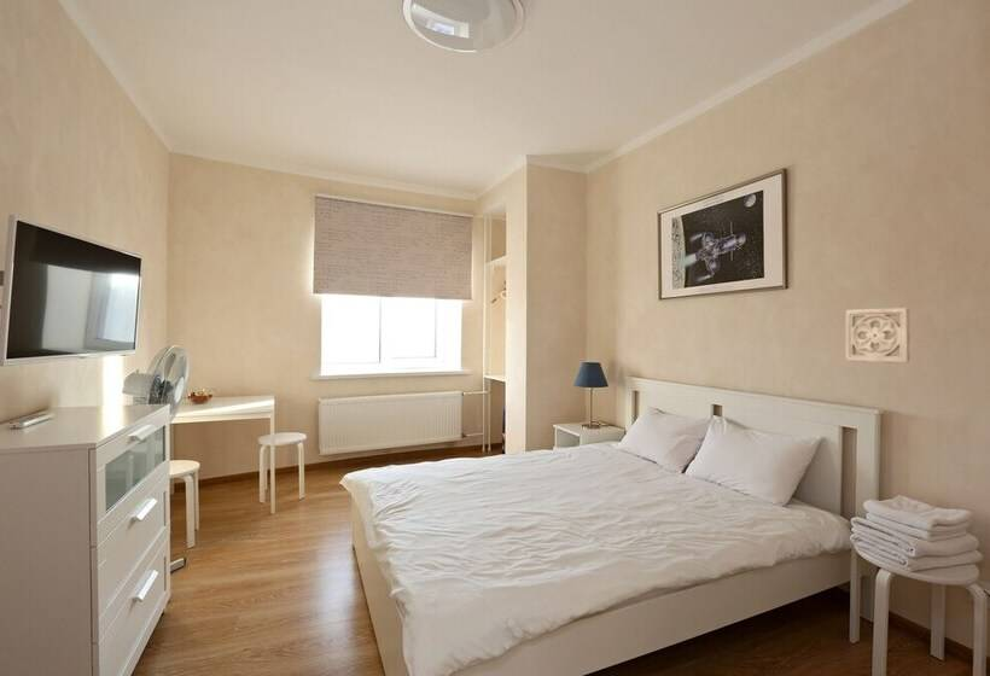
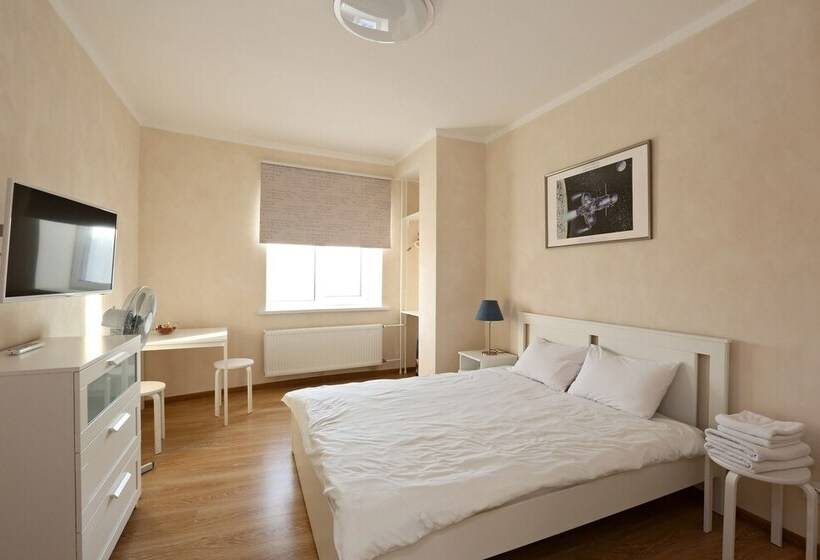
- wall ornament (877, 336)
